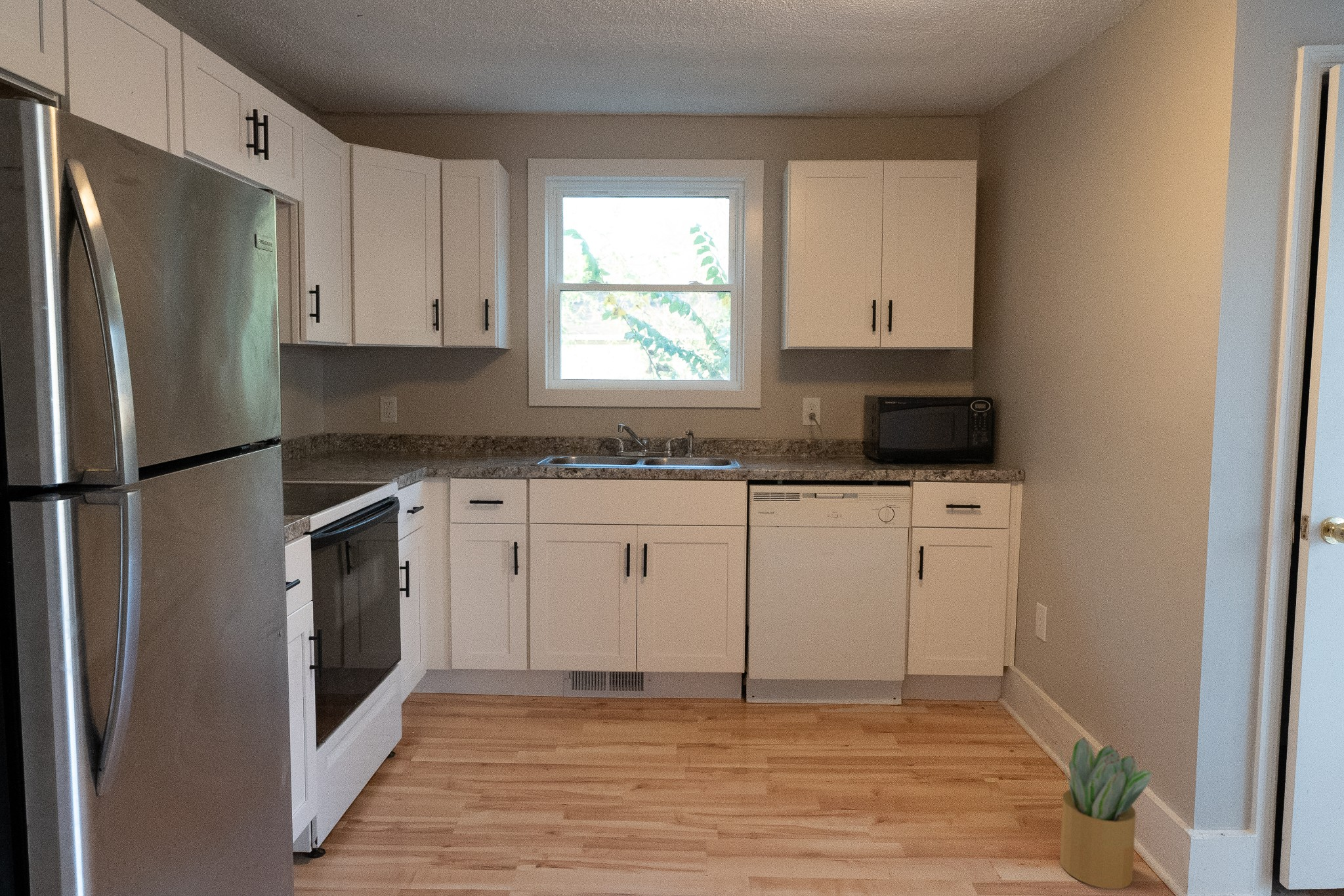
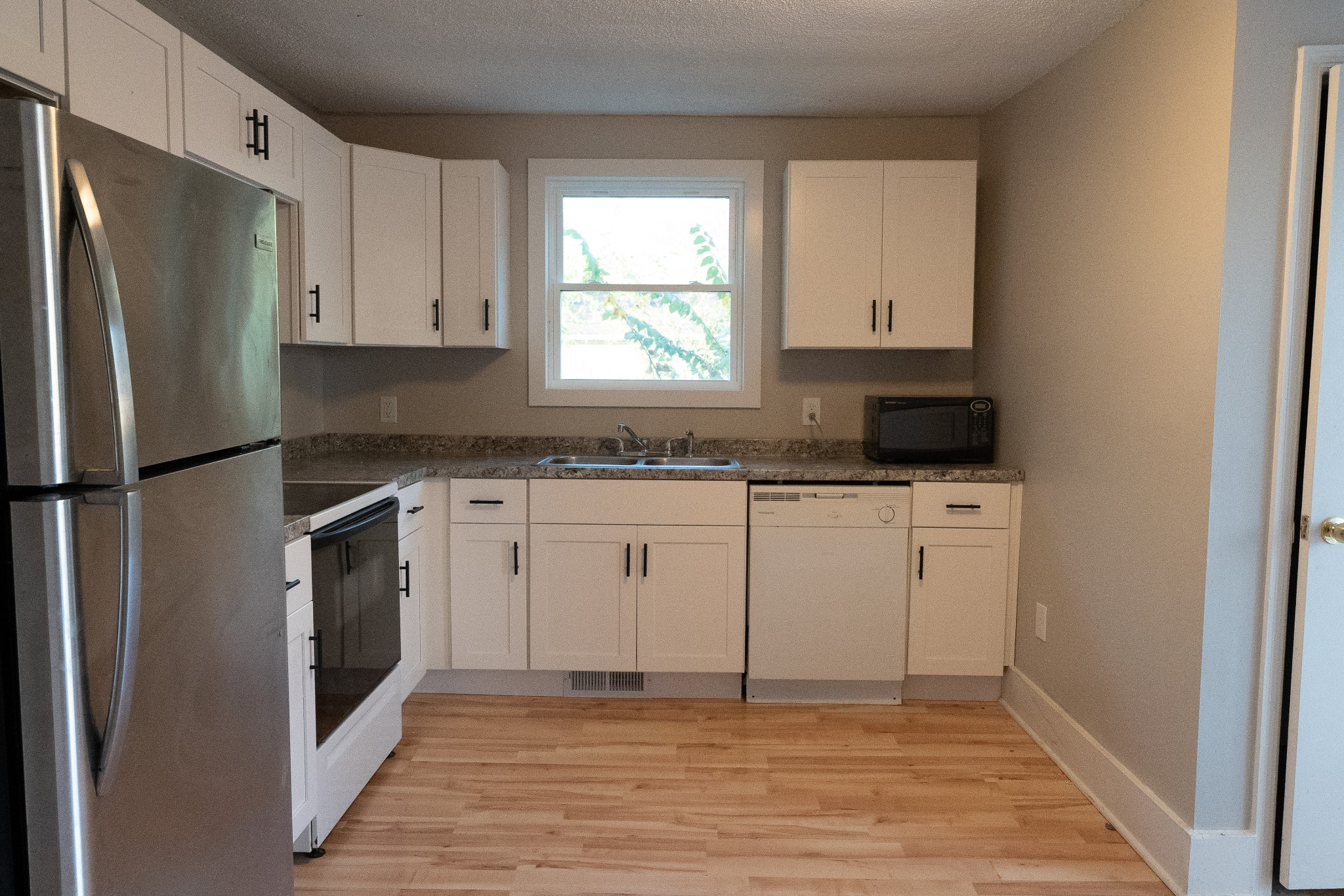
- potted plant (1097, 809)
